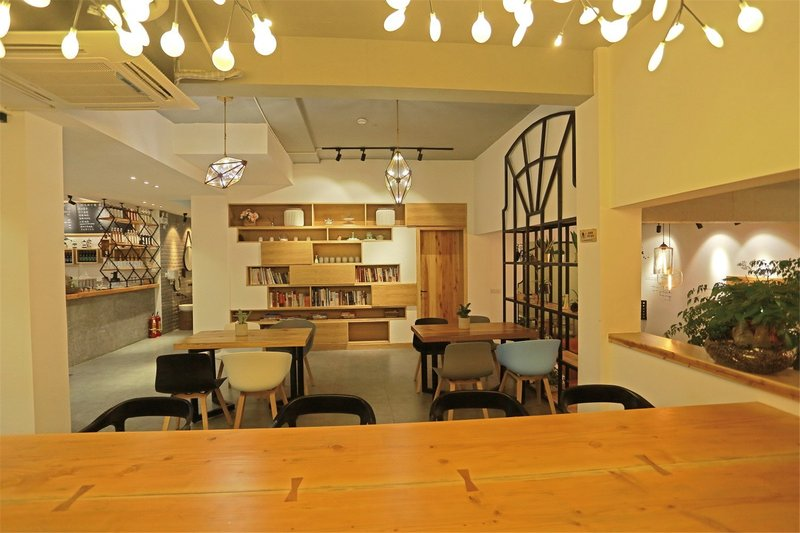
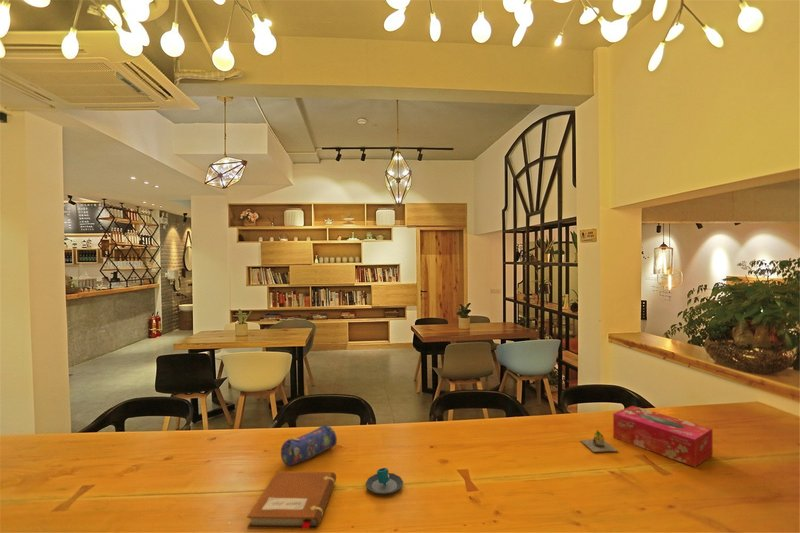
+ decorative egg (598, 438)
+ notebook (295, 498)
+ pencil case (309, 443)
+ mug (384, 477)
+ tissue box (660, 433)
